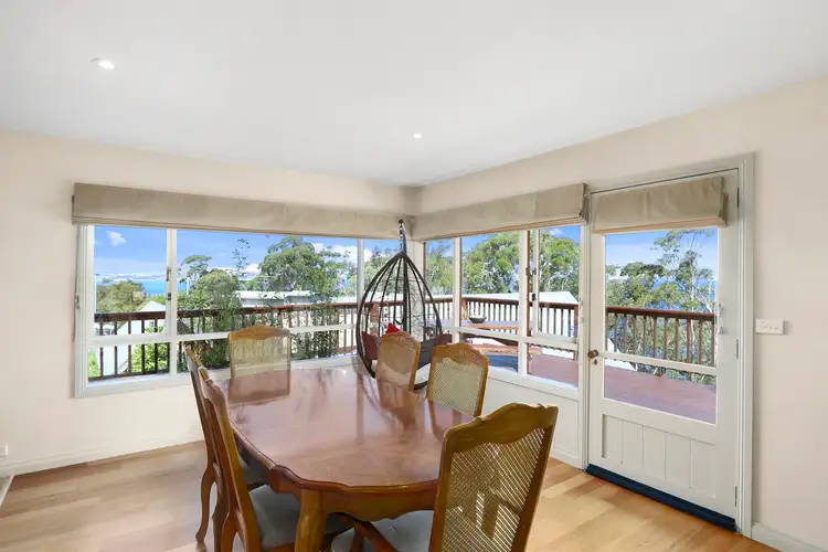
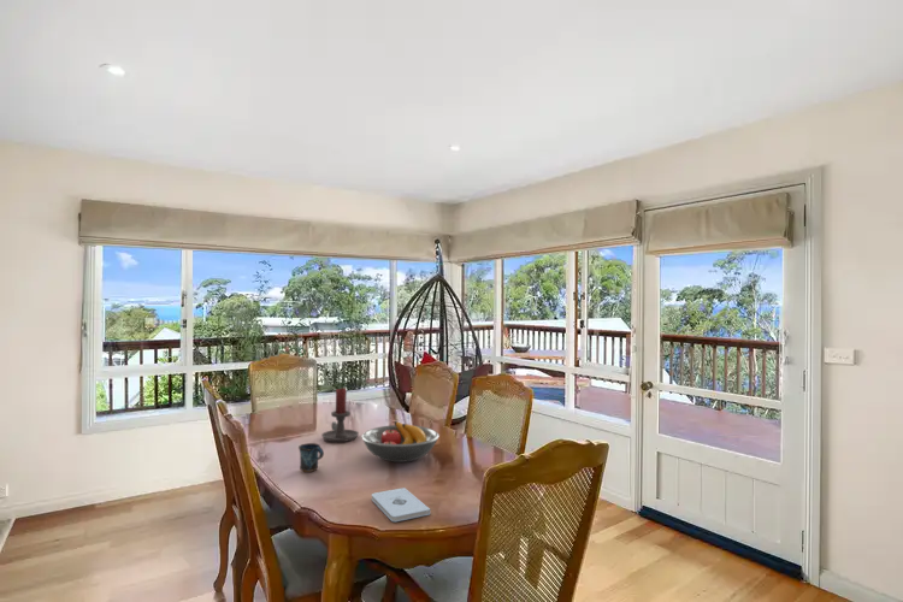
+ candle holder (338, 412)
+ fruit bowl (400, 442)
+ mug (309, 458)
+ notepad (399, 503)
